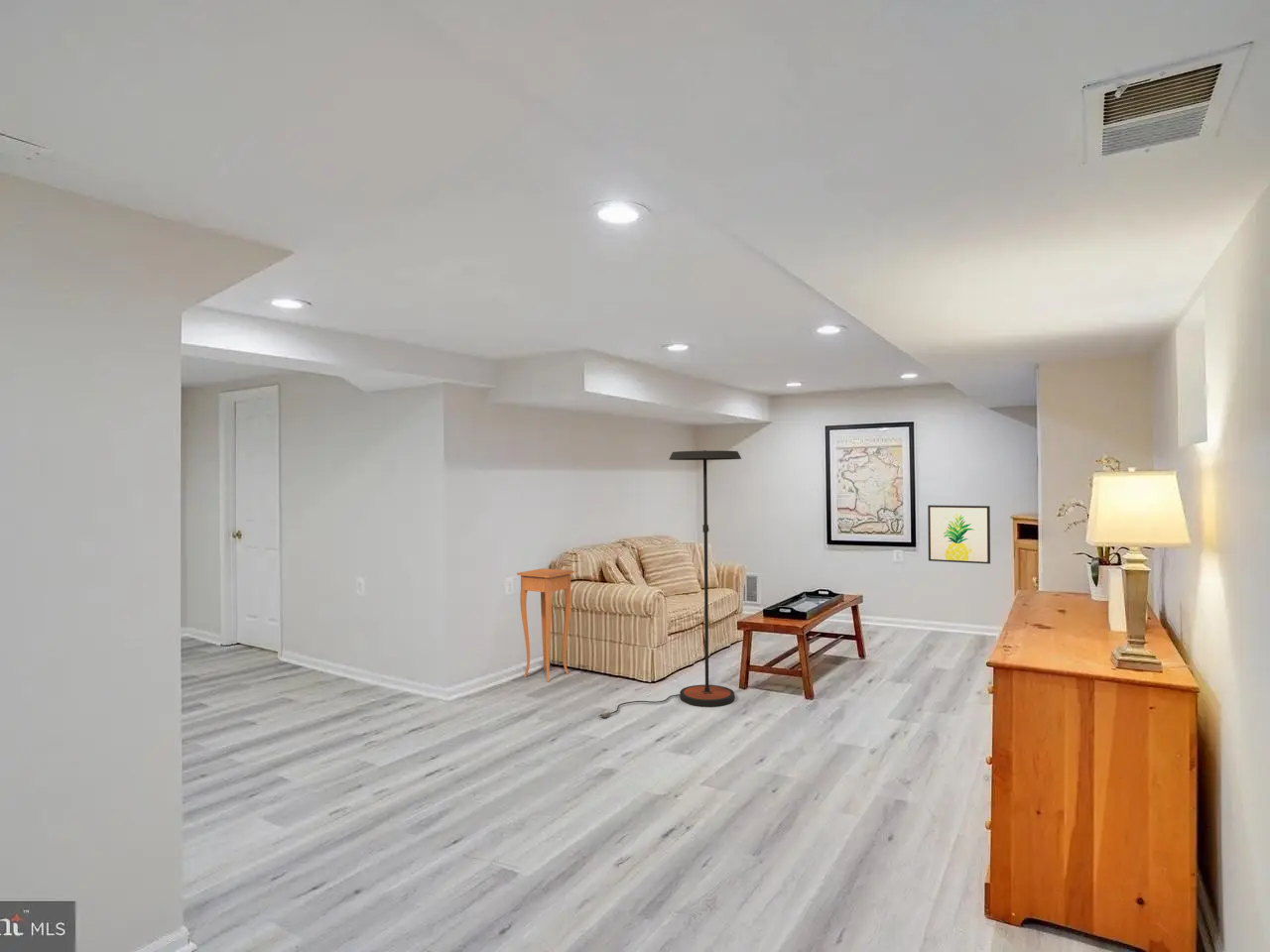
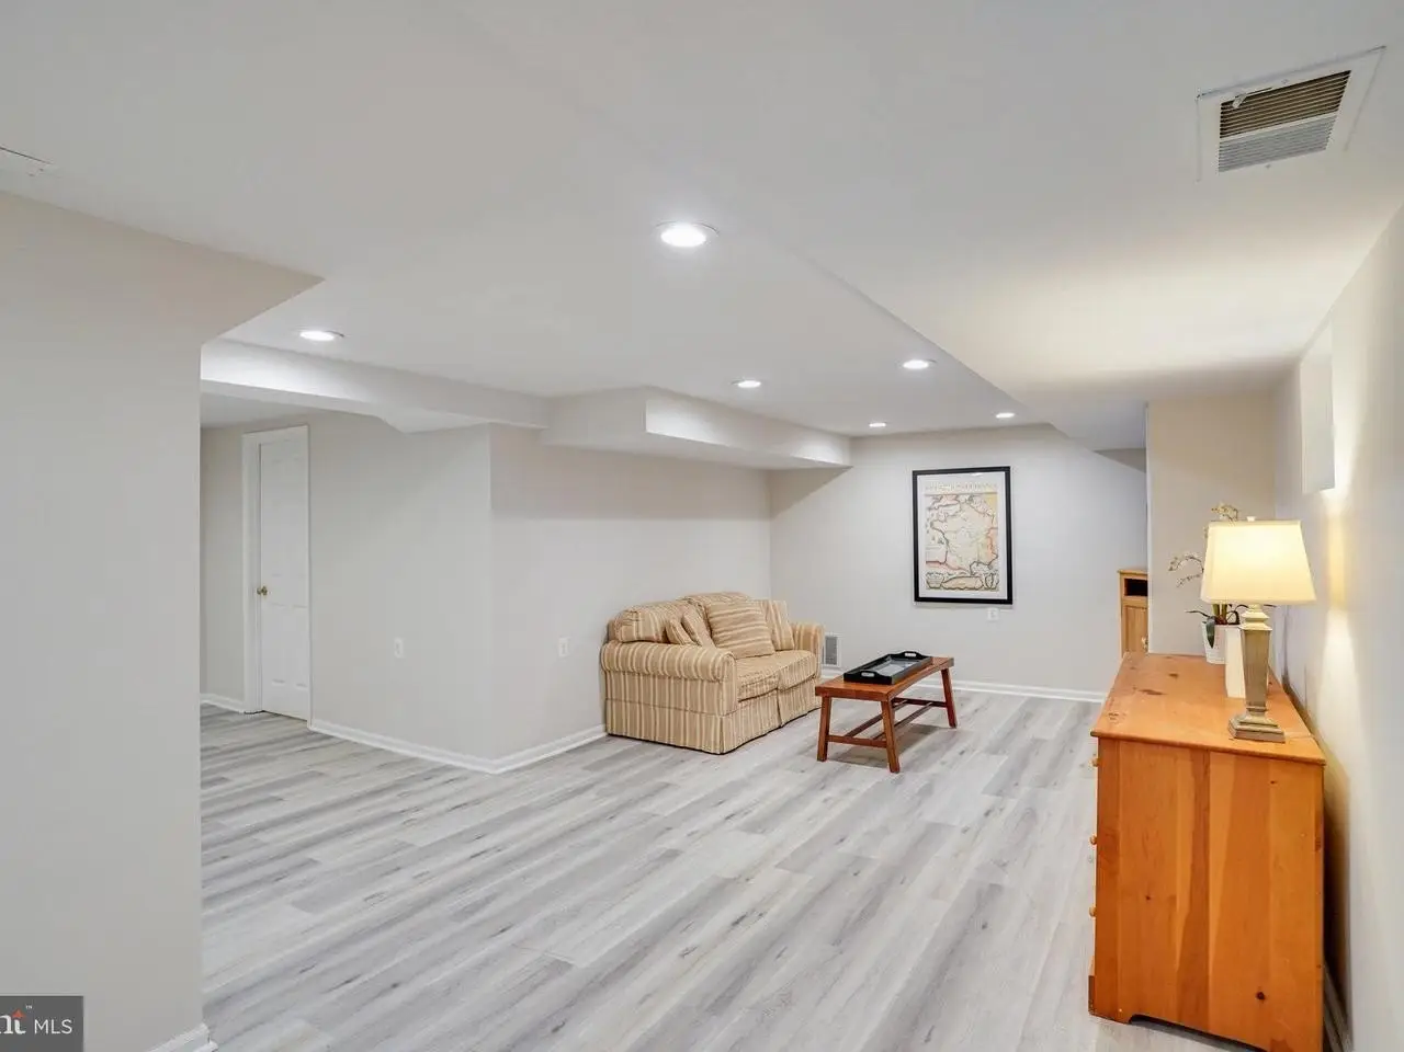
- wall art (958, 534)
- side table (546, 623)
- floor lamp (704, 577)
